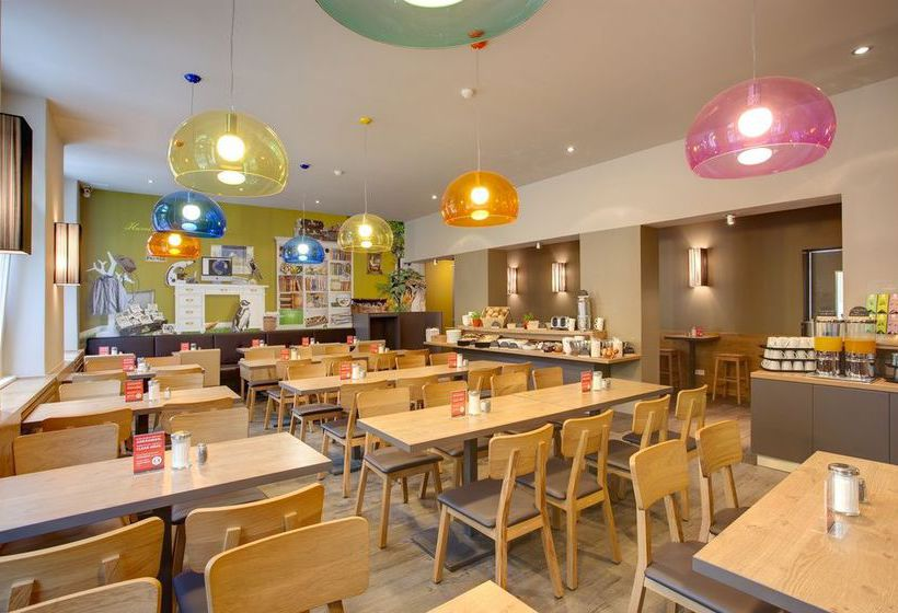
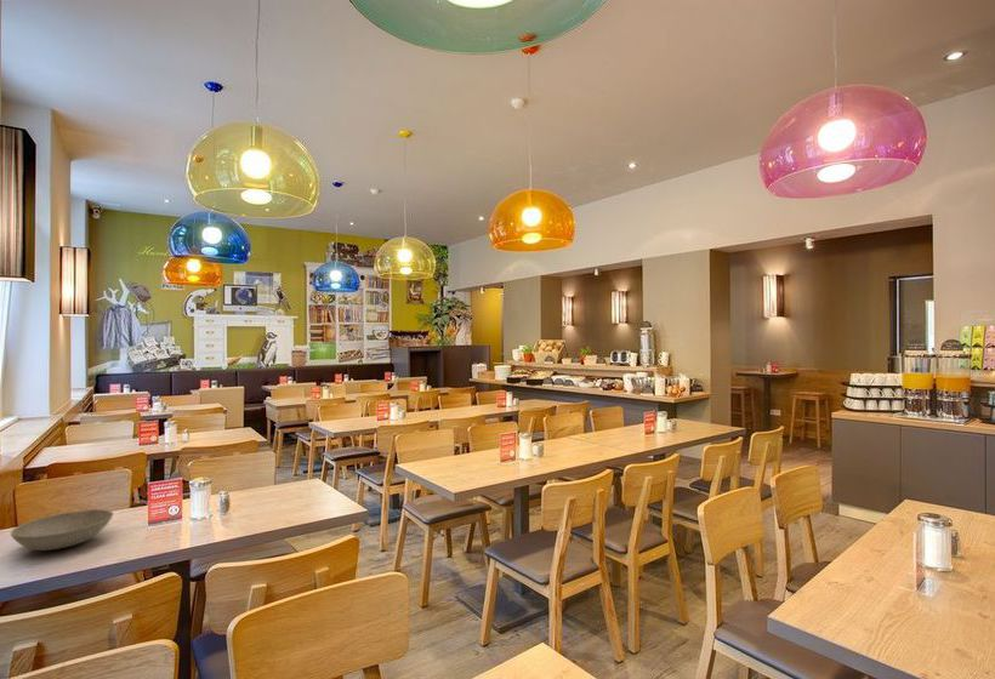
+ bowl (64, 532)
